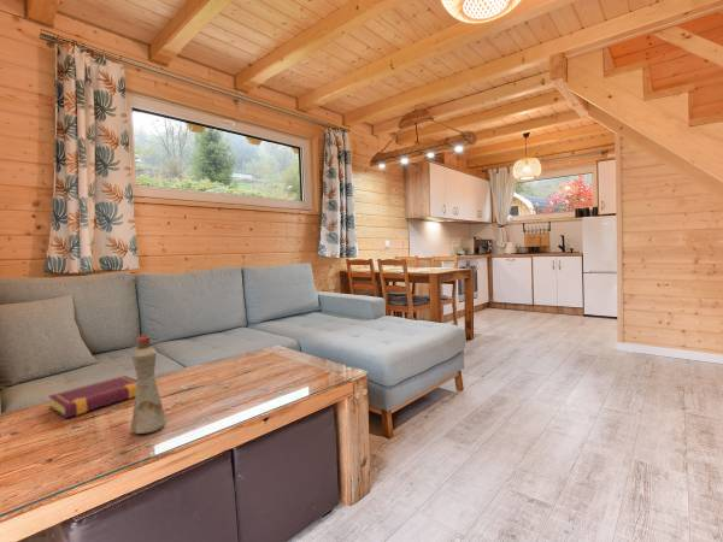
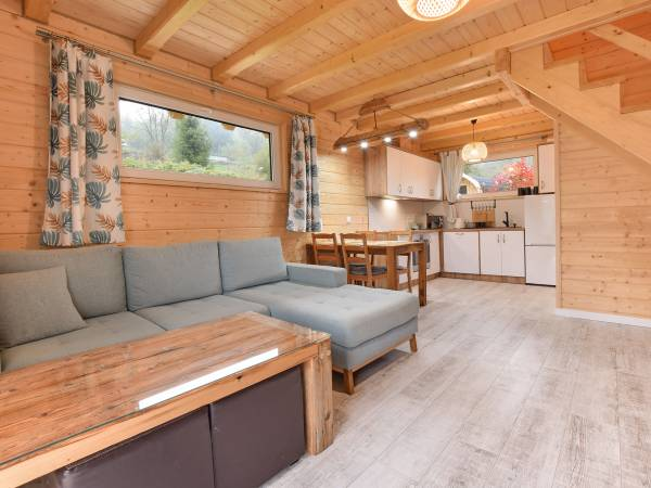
- bottle (145, 382)
- book (100, 394)
